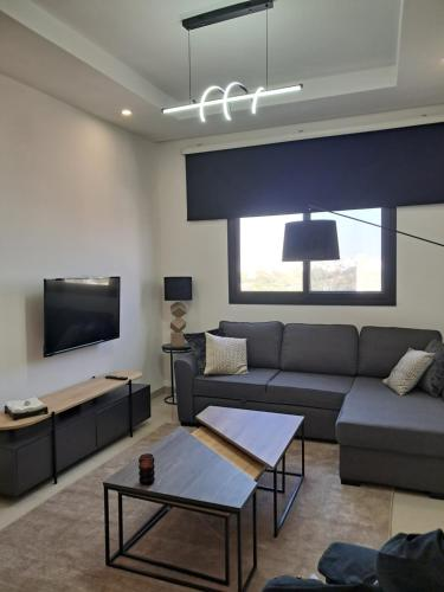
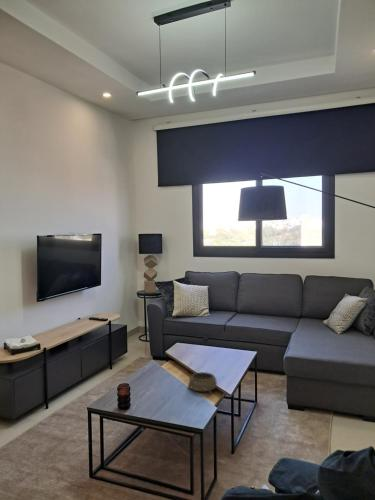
+ decorative bowl (203, 382)
